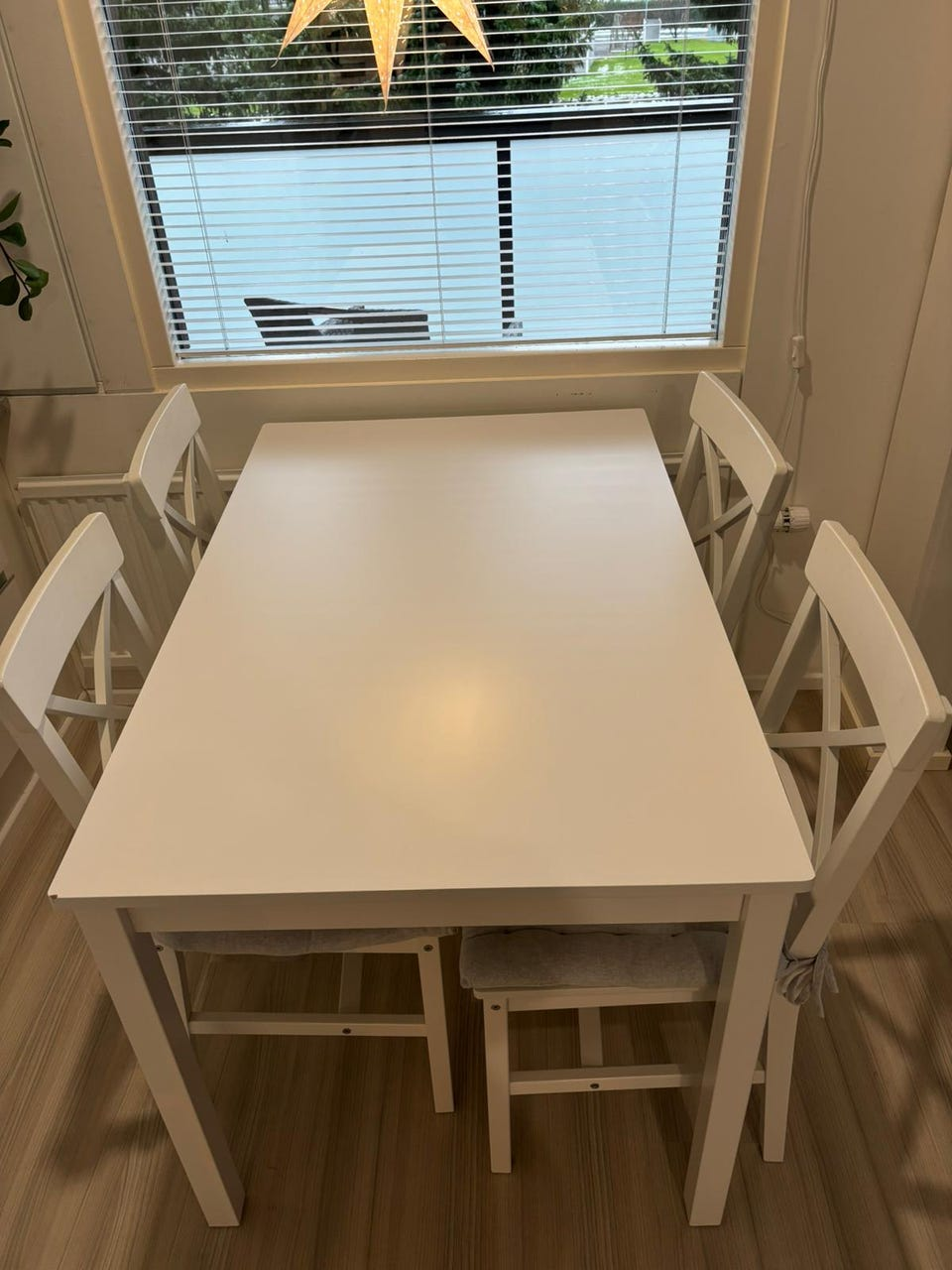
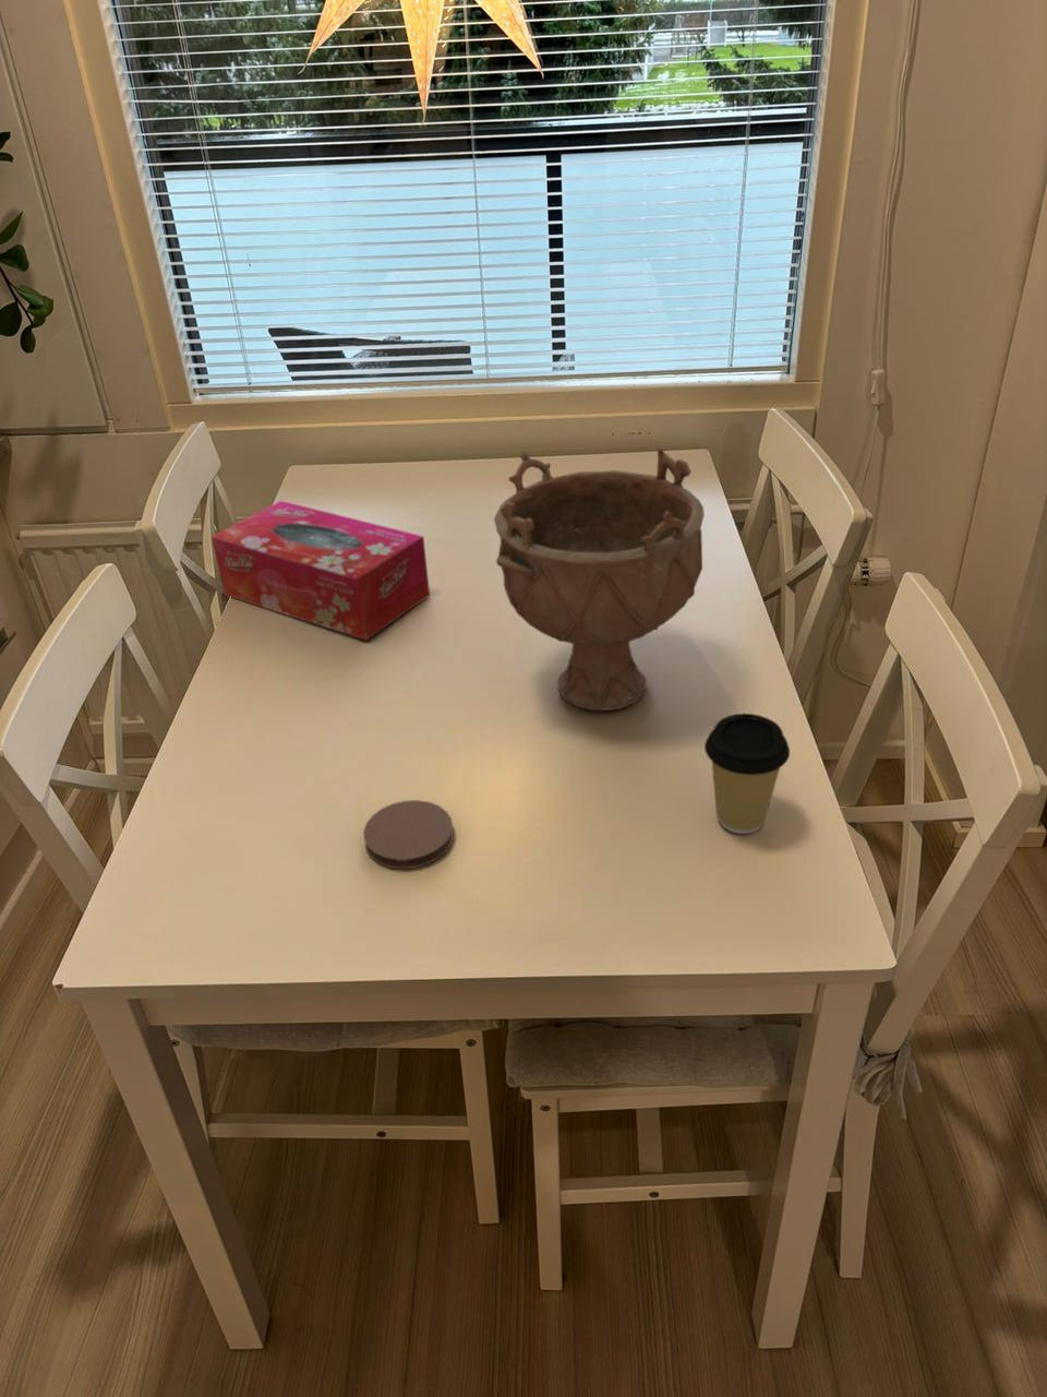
+ tissue box (321, 565)
+ decorative bowl (596, 588)
+ coffee cup (743, 777)
+ coaster (408, 833)
